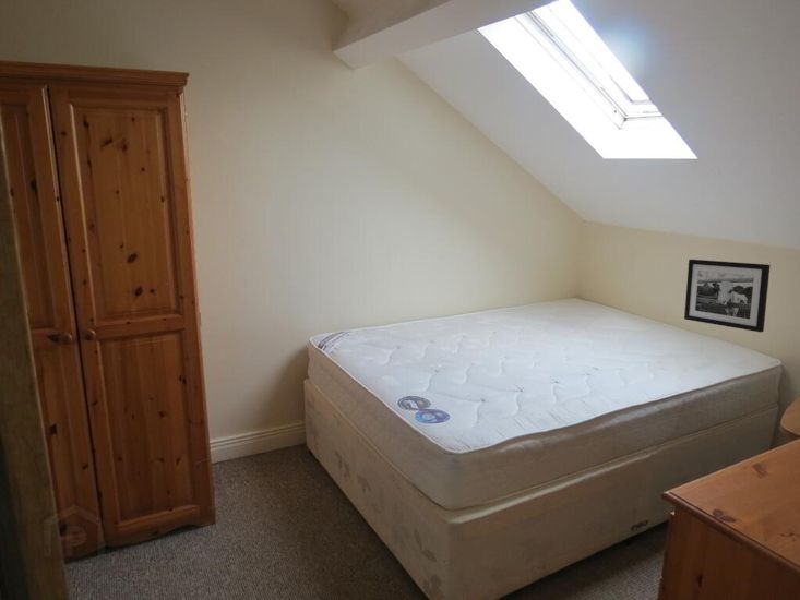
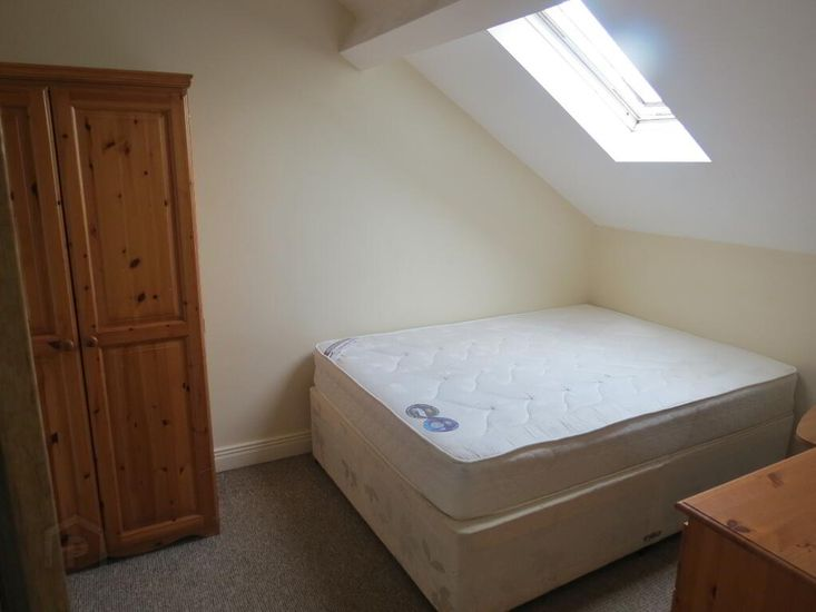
- picture frame (724, 293)
